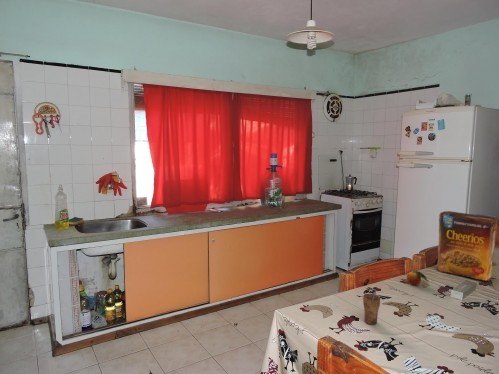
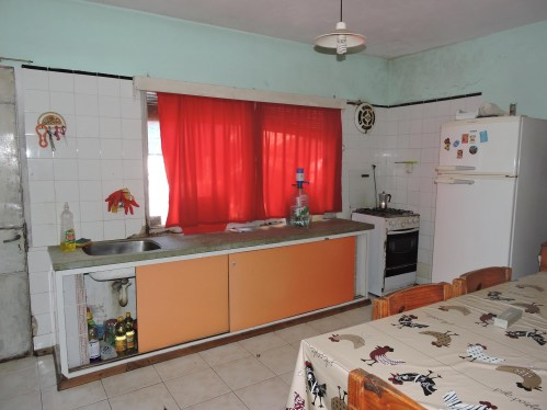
- cup (371, 306)
- cereal box (465, 242)
- fruit (418, 276)
